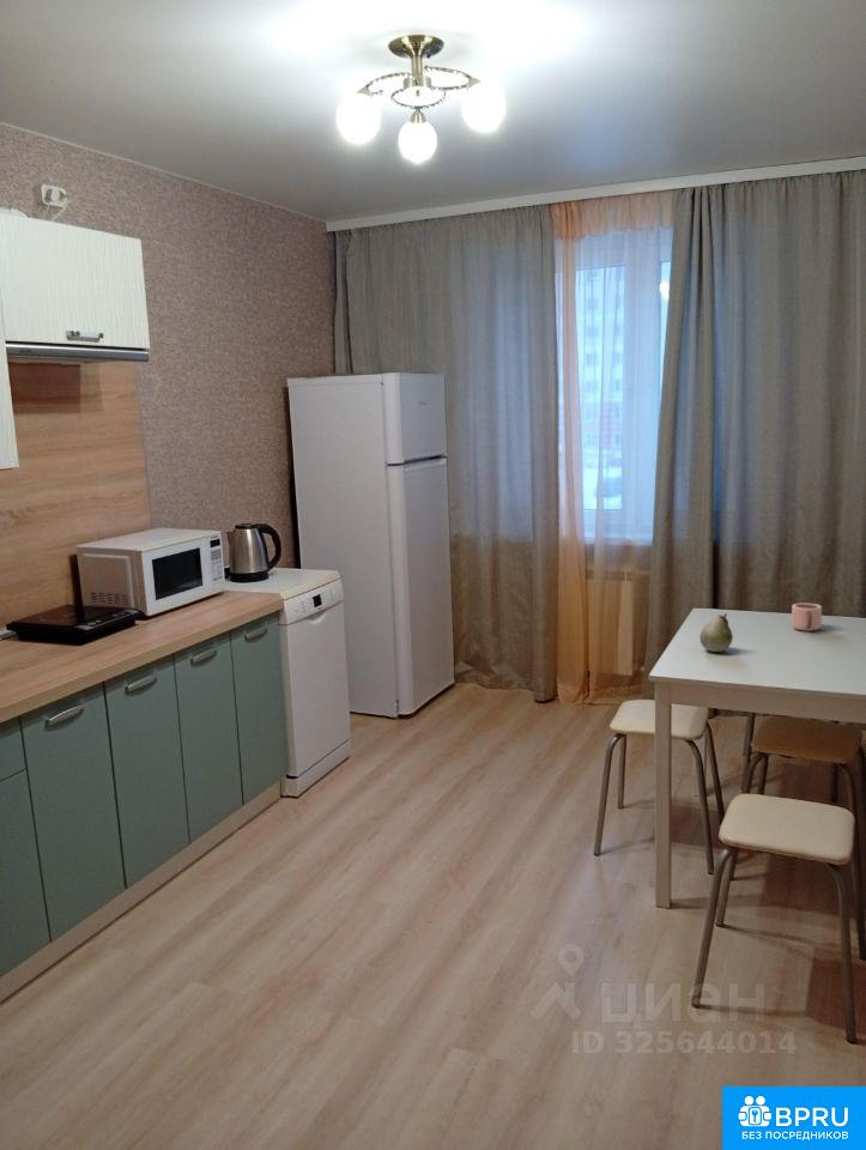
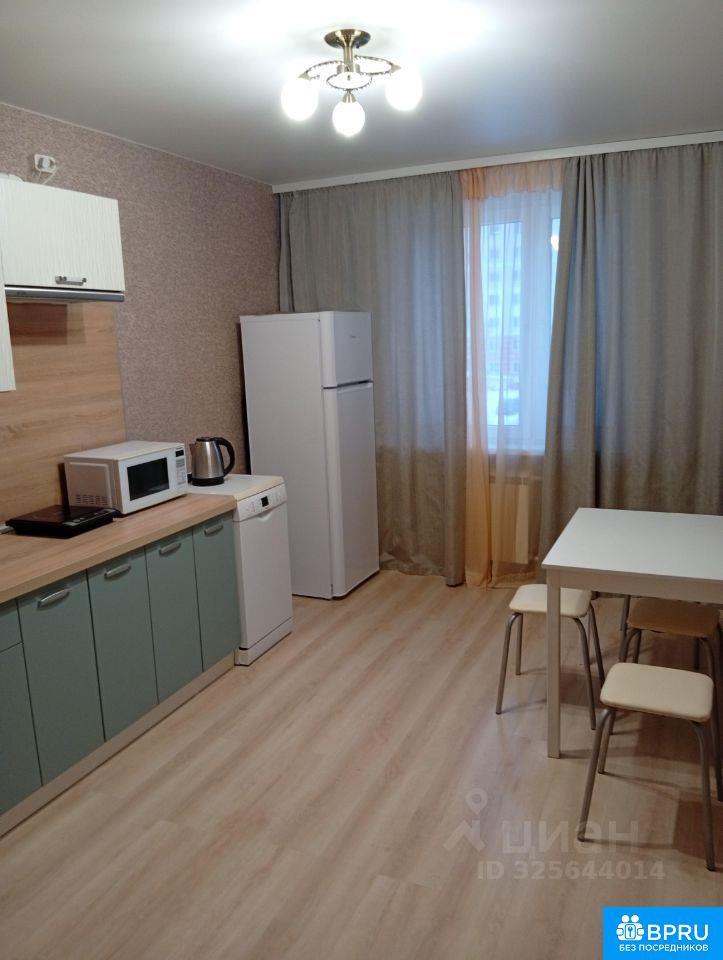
- mug (806, 617)
- fruit (715, 631)
